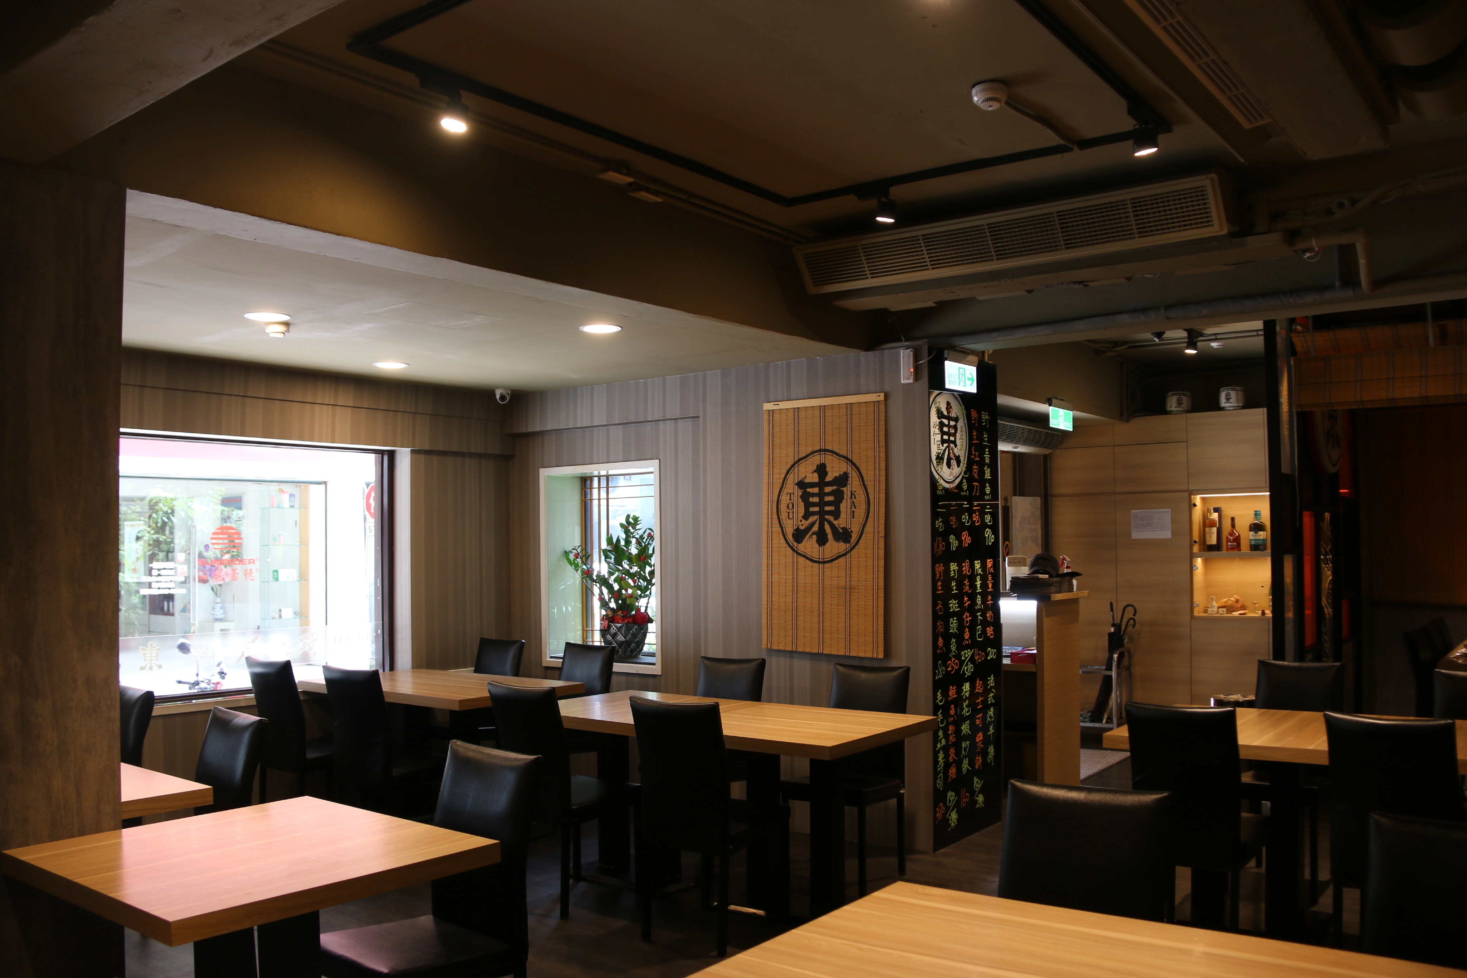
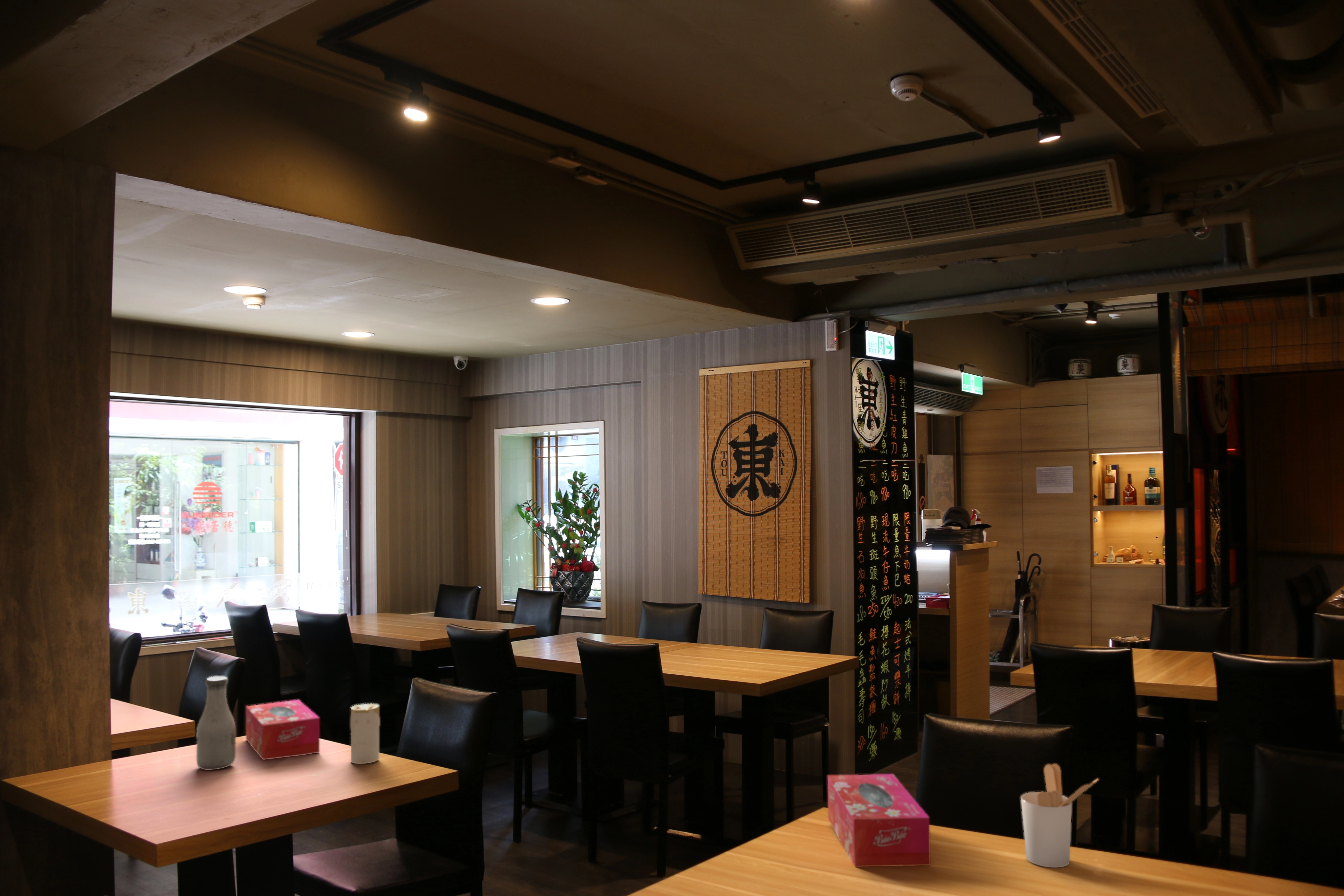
+ bottle (216, 721)
+ tissue box (875, 818)
+ utensil holder (1060, 817)
+ candle (365, 733)
+ tissue box (282, 729)
